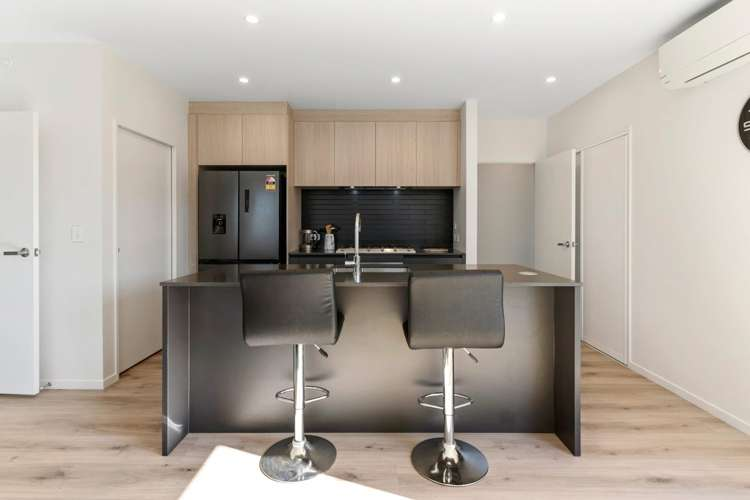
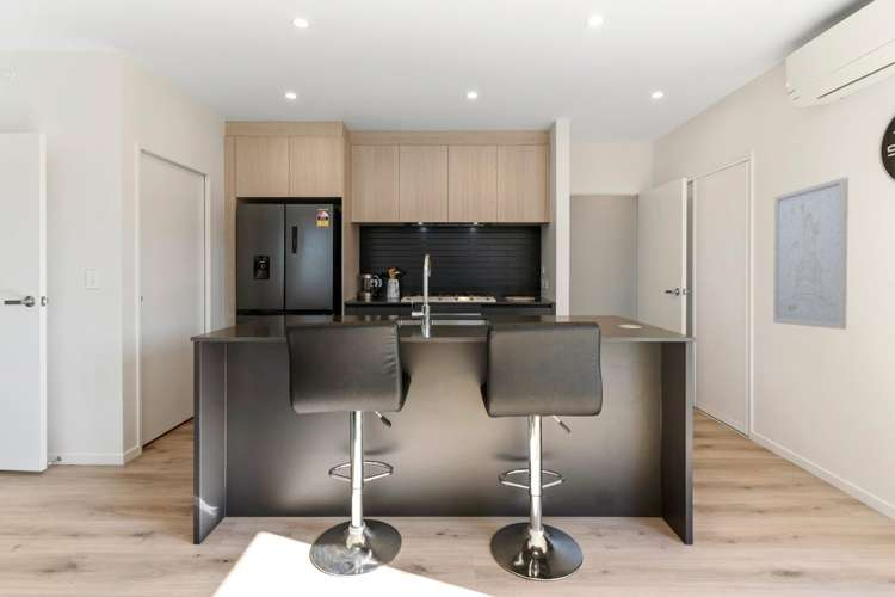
+ wall art (807, 257)
